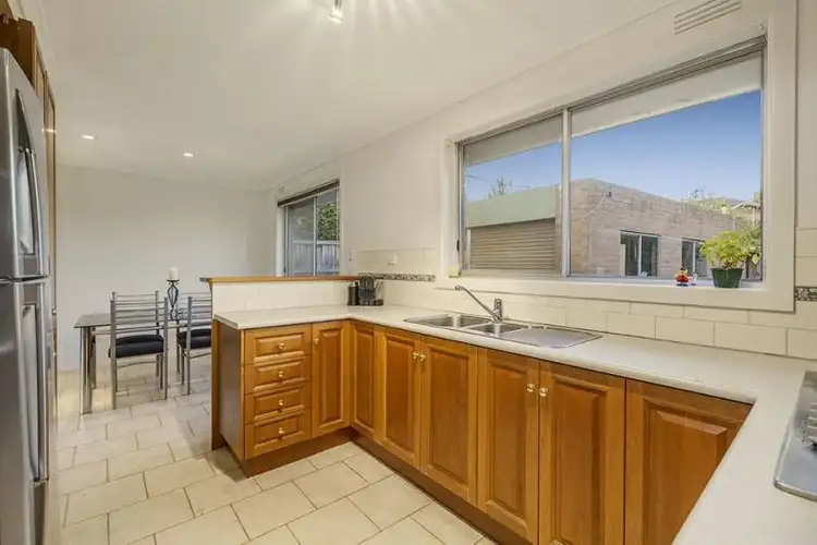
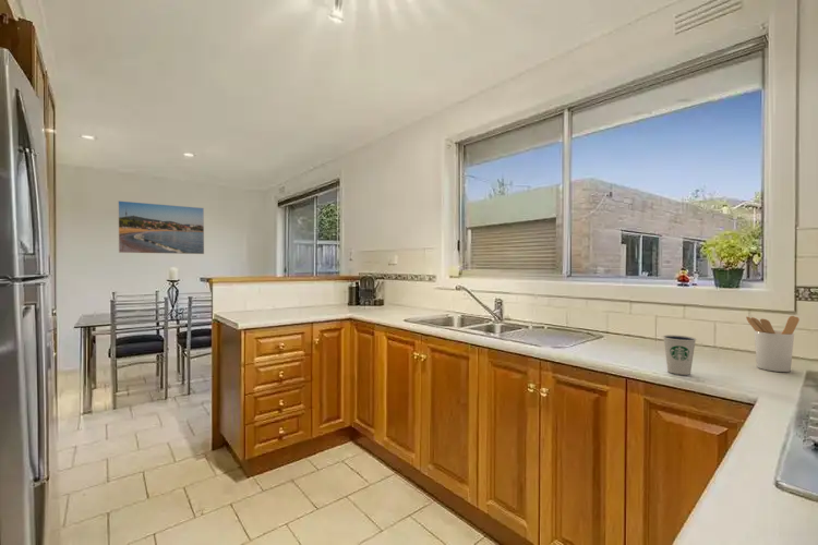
+ utensil holder (768, 341)
+ dixie cup (678, 354)
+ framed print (163, 229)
